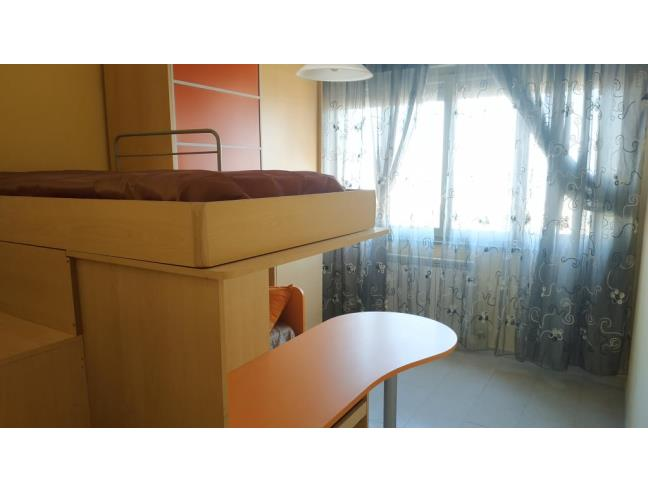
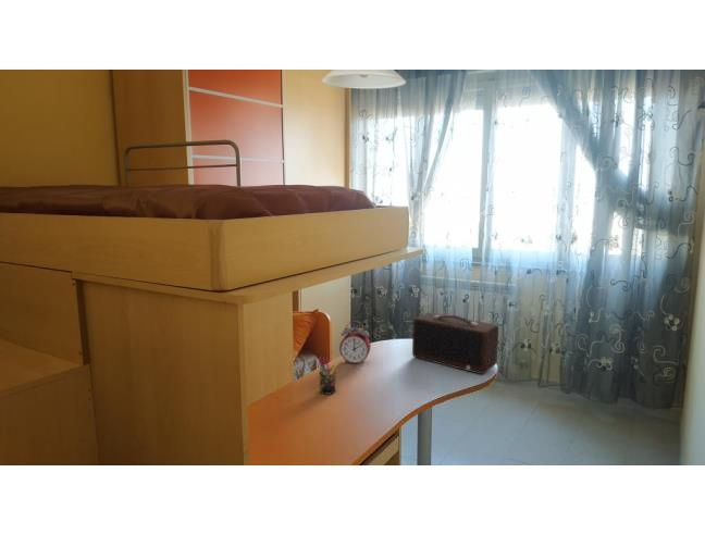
+ pen holder (325, 375)
+ alarm clock (355, 341)
+ speaker (454, 338)
